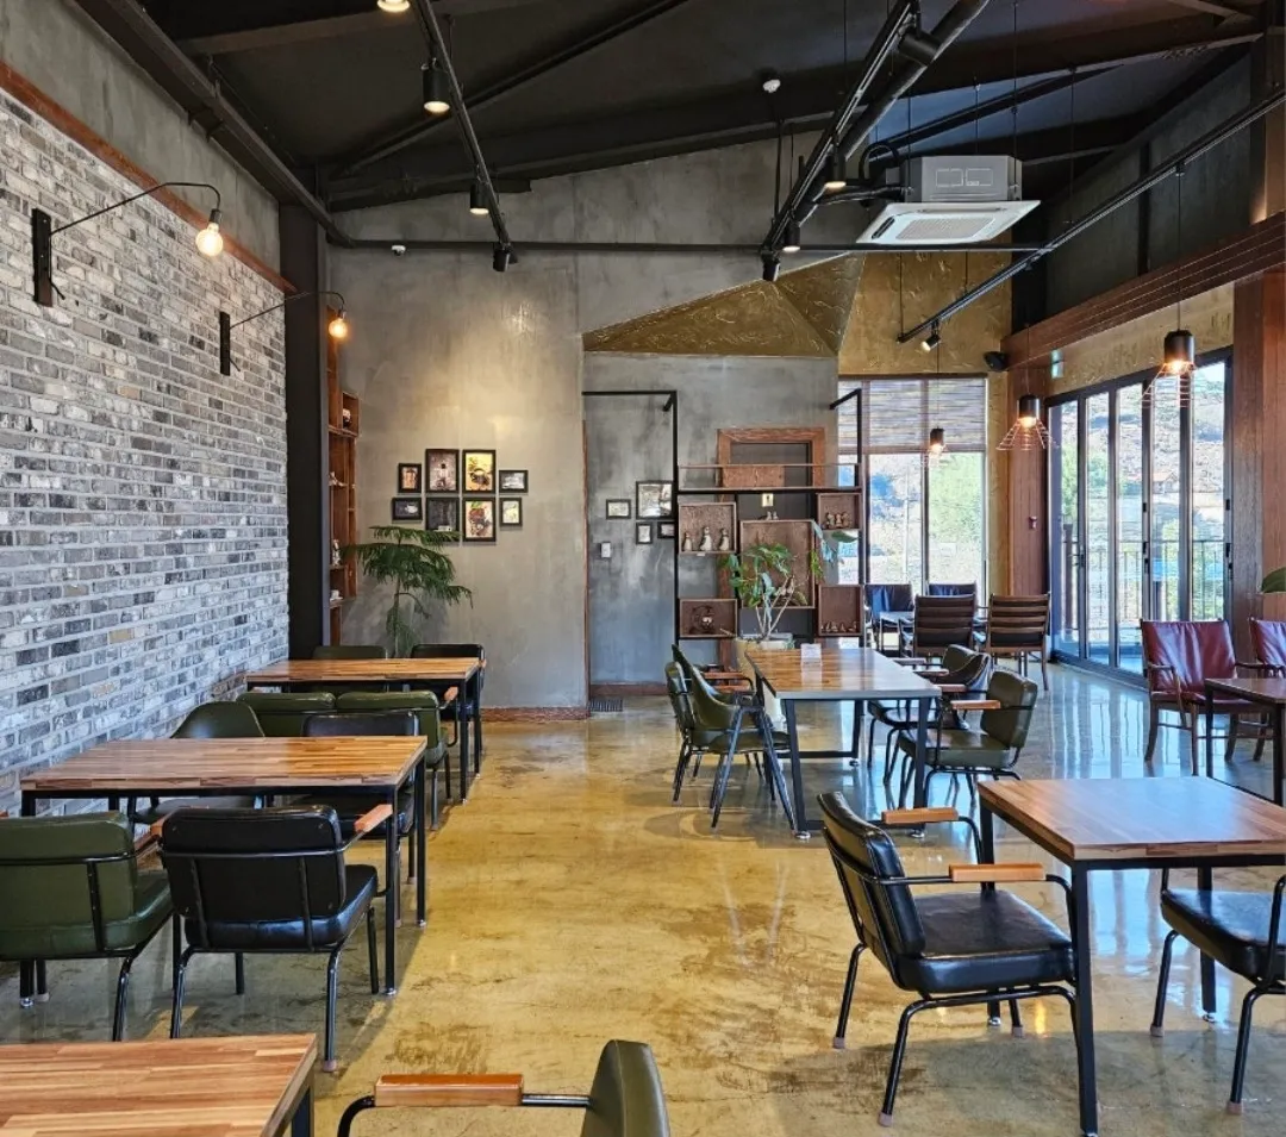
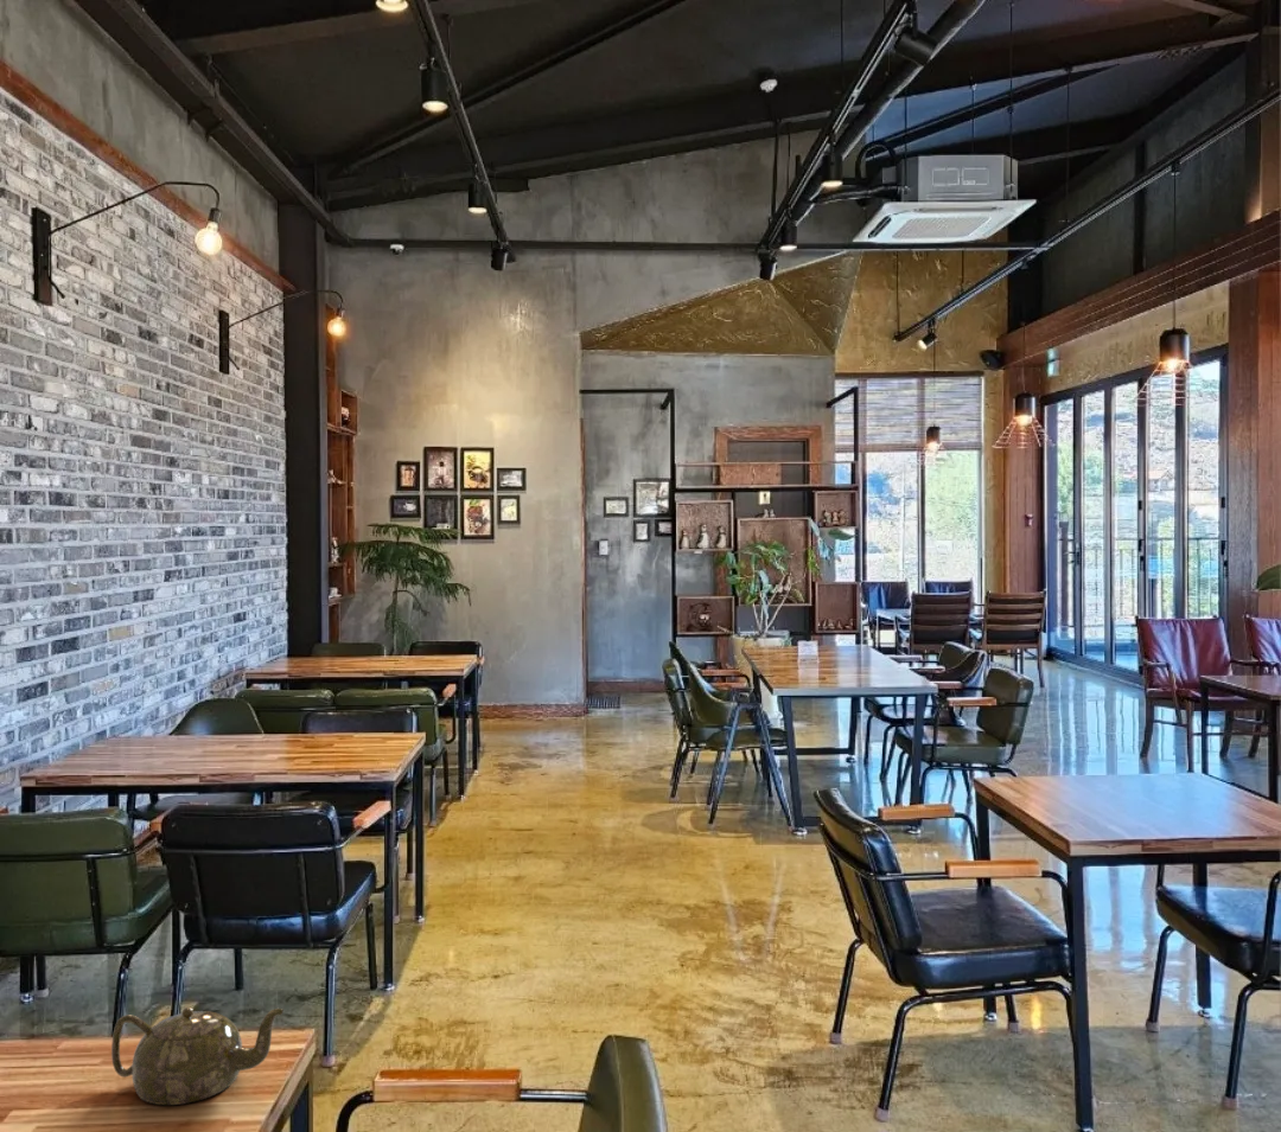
+ teapot (197, 1044)
